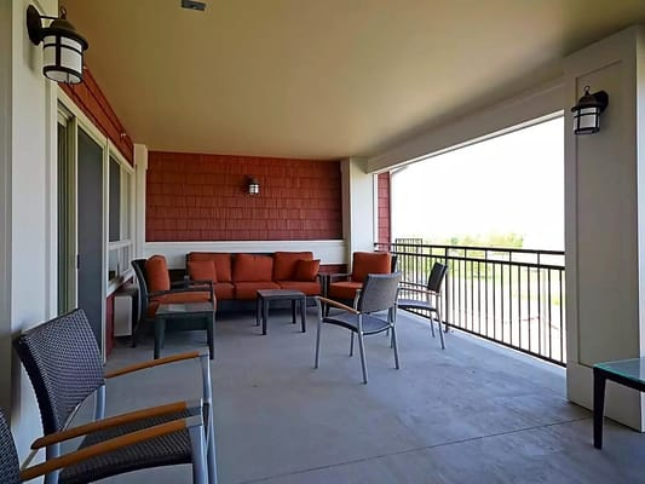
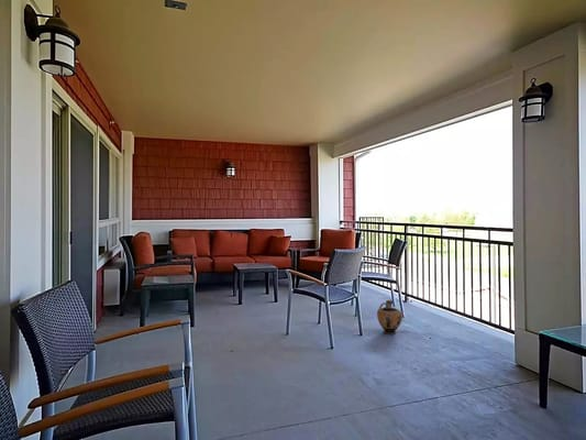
+ ceramic jug (389, 316)
